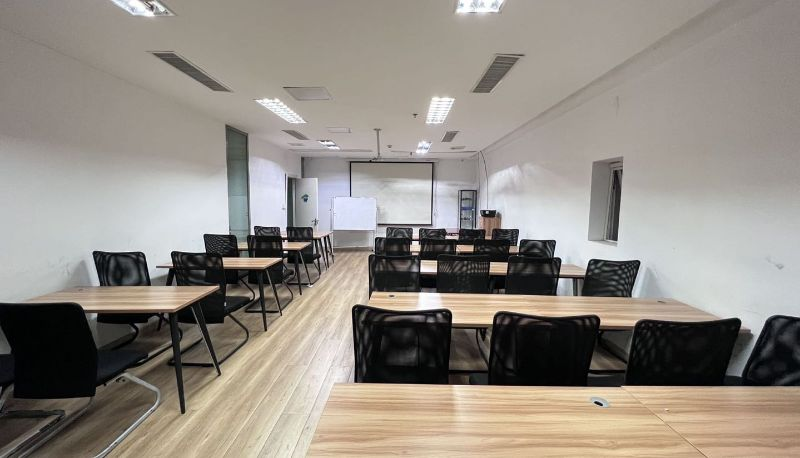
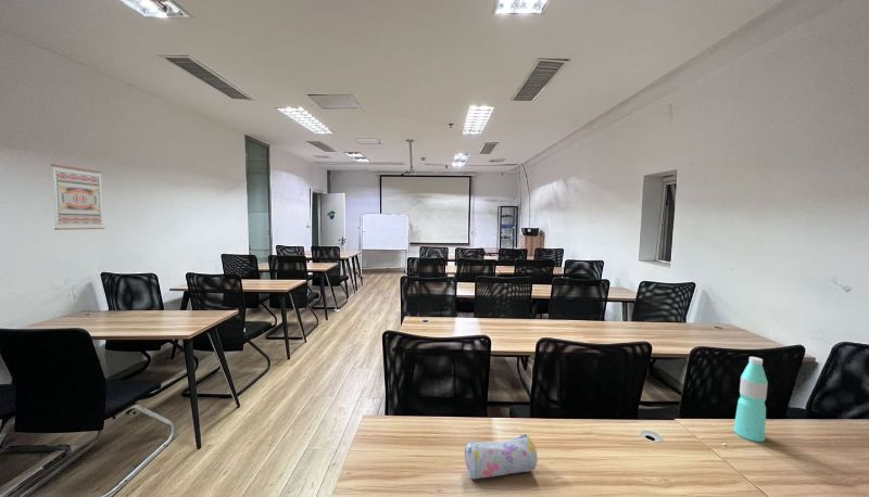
+ pencil case (501, 456)
+ wall art (79, 199)
+ water bottle (752, 396)
